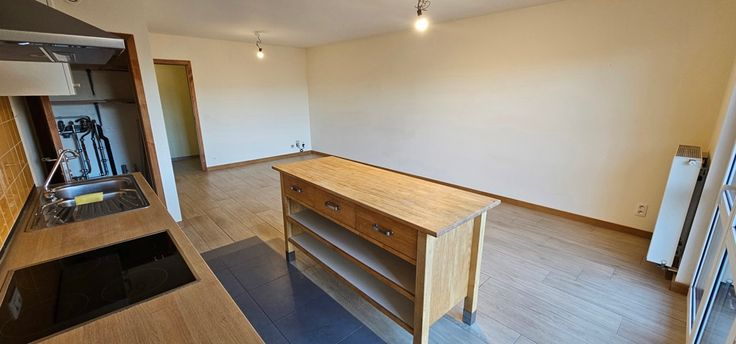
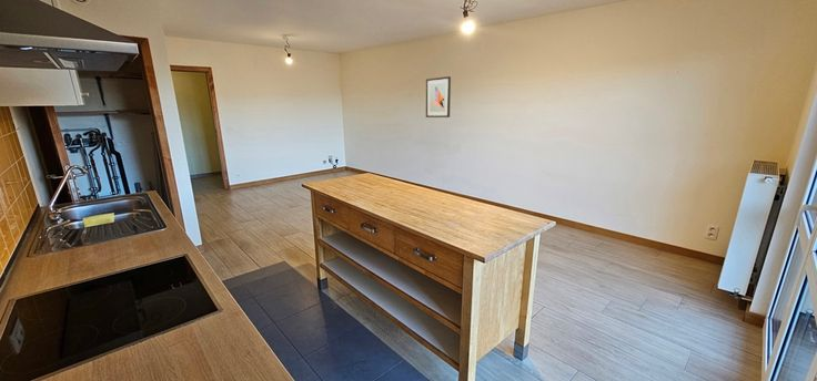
+ wall art (437, 97)
